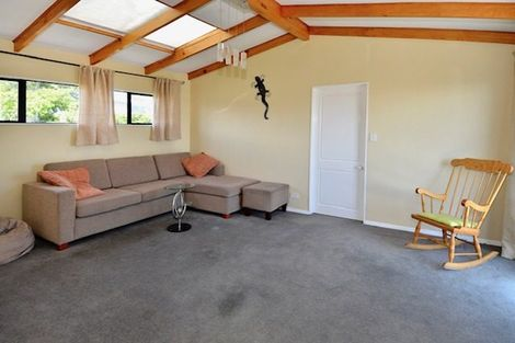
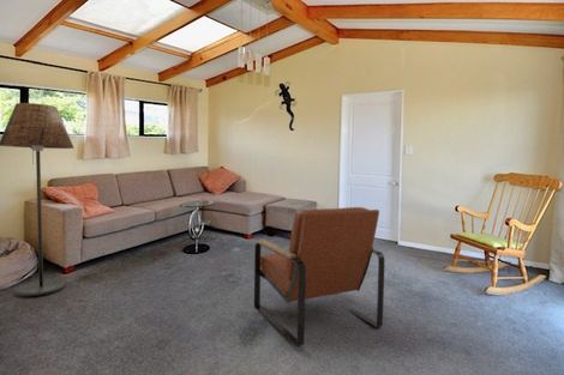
+ armchair (313, 260)
+ floor lamp (38, 198)
